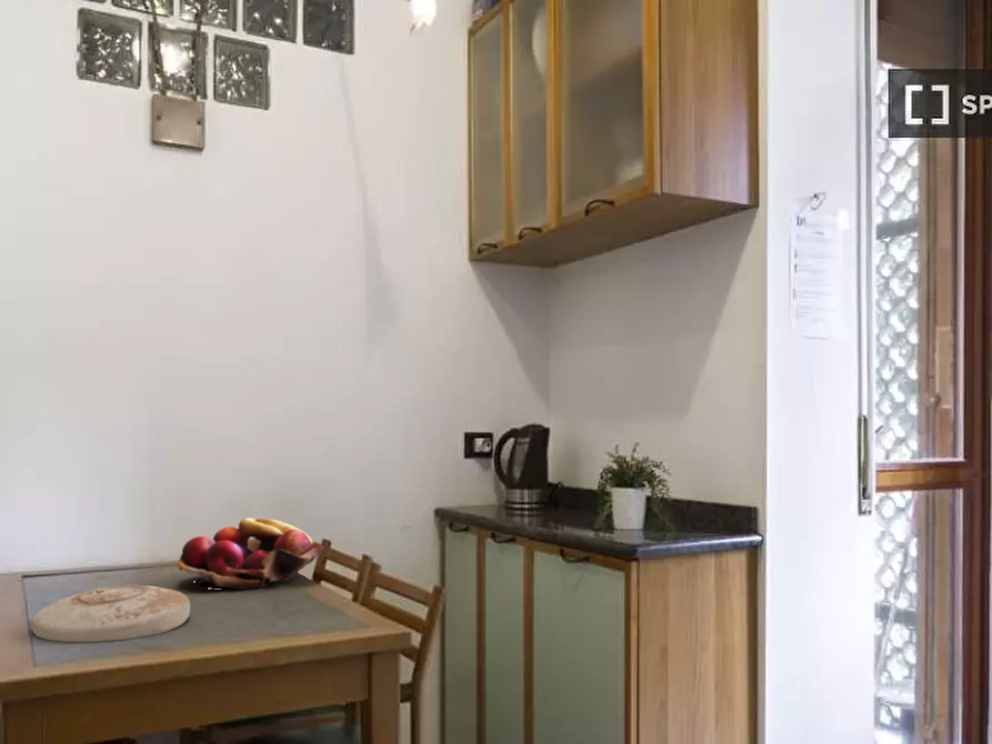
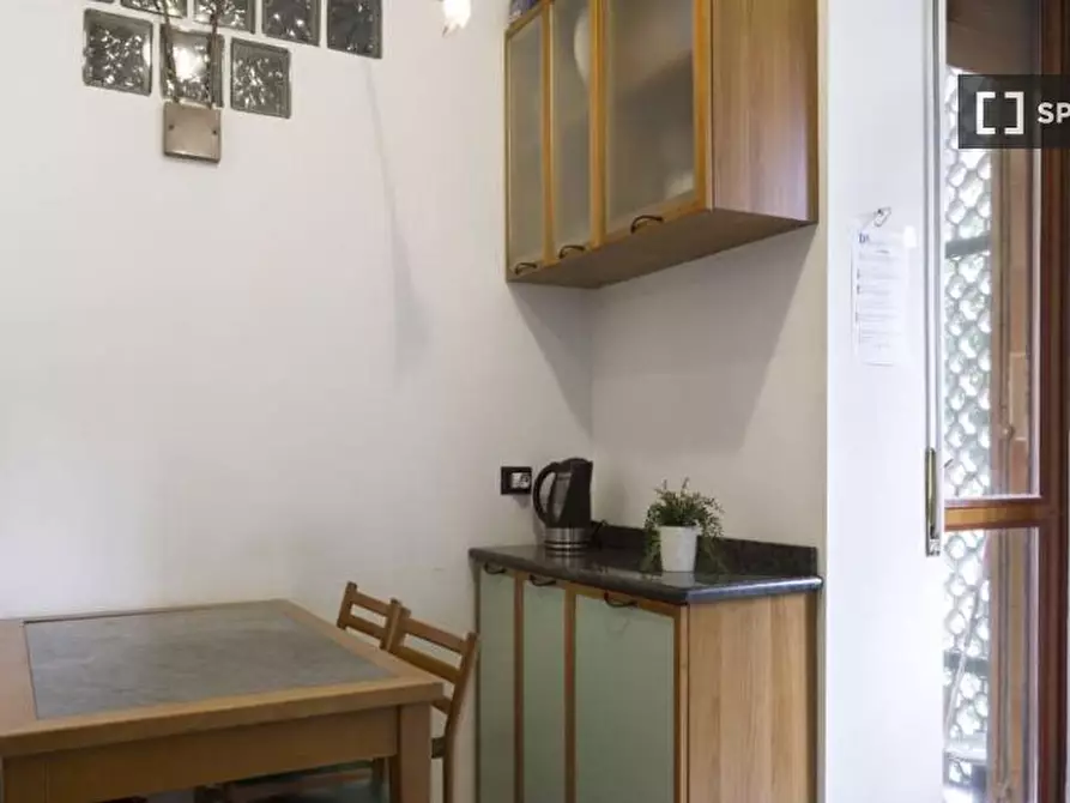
- fruit basket (252, 551)
- plate (113, 606)
